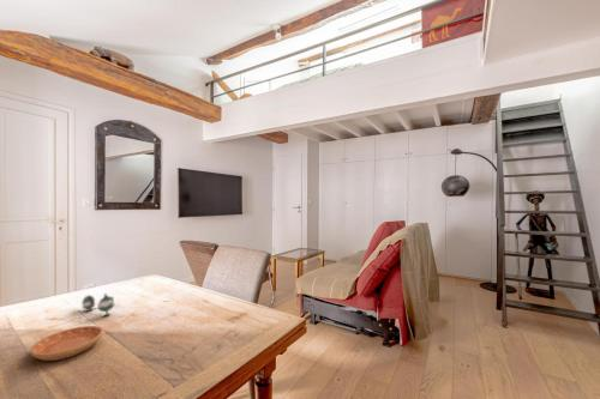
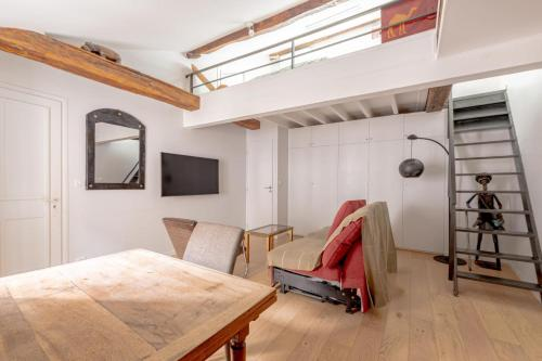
- saucer (68, 343)
- teapot (98, 302)
